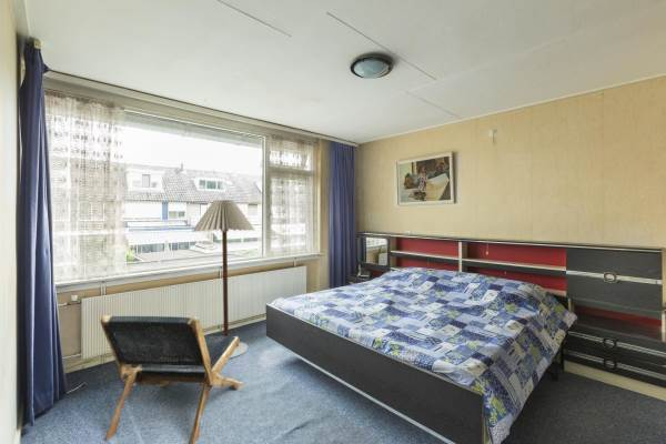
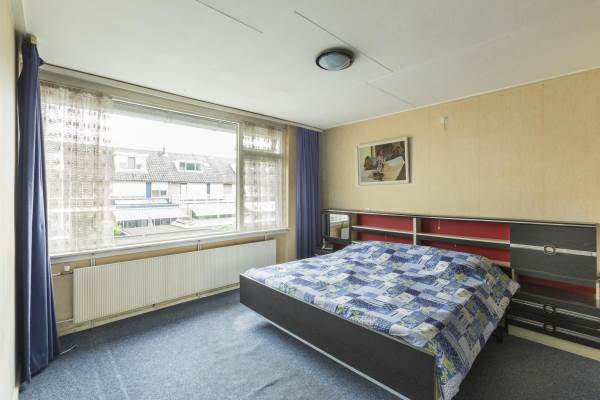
- lounge chair (181, 353)
- floor lamp (224, 274)
